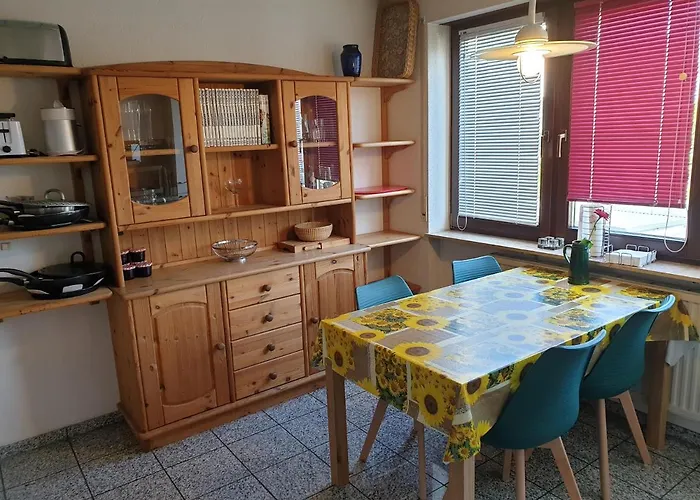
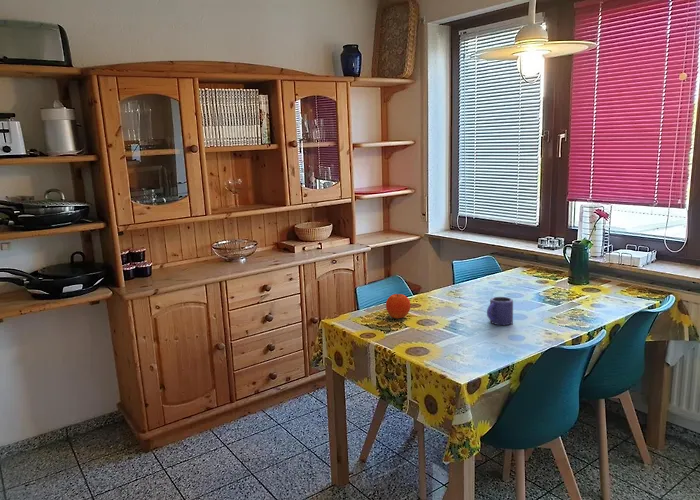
+ fruit (398, 305)
+ mug (498, 311)
